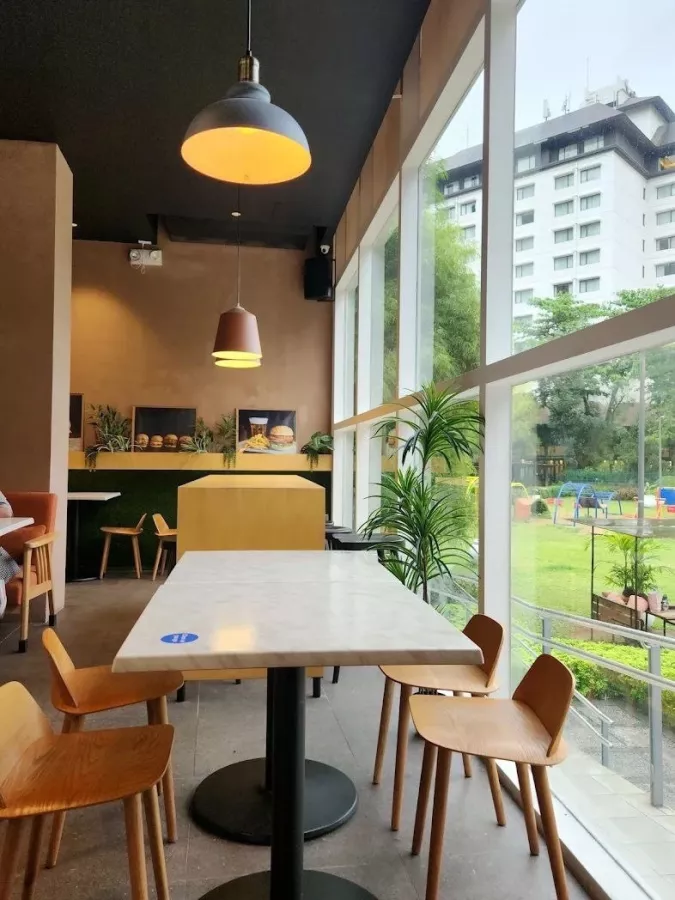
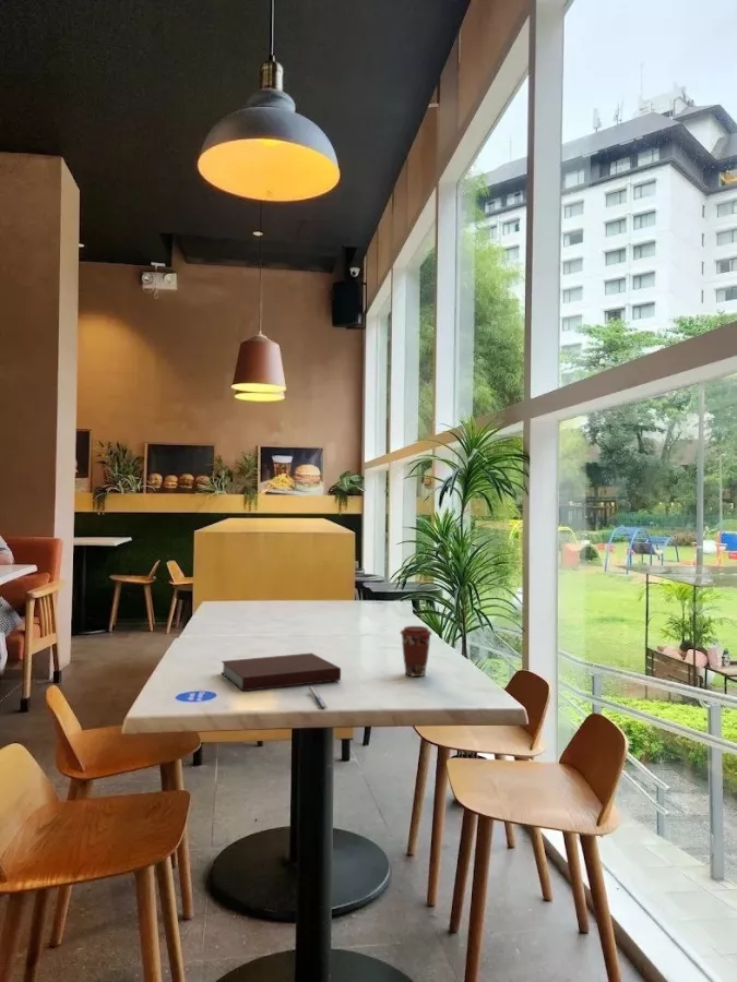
+ notebook (280, 670)
+ pen (317, 696)
+ coffee cup (415, 650)
